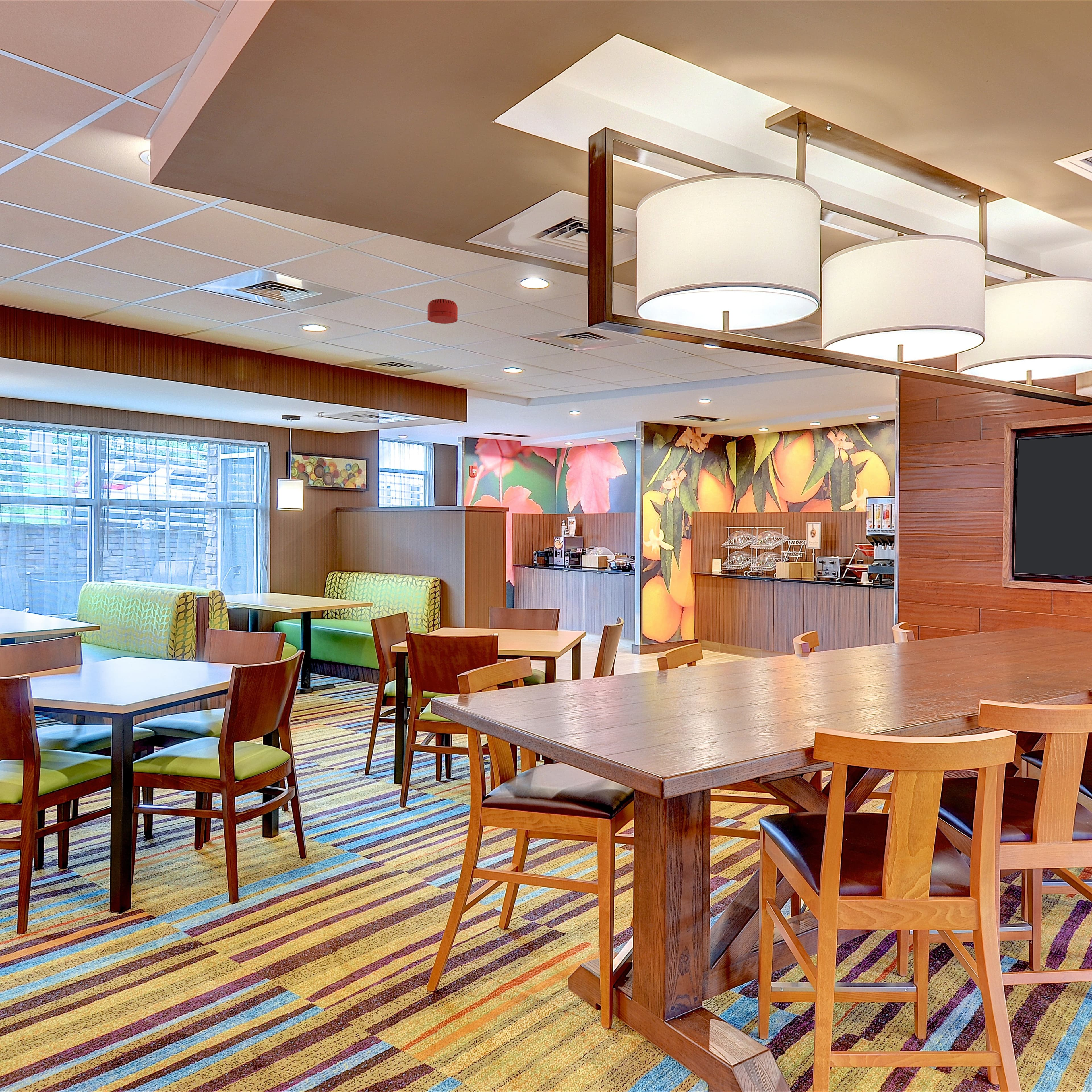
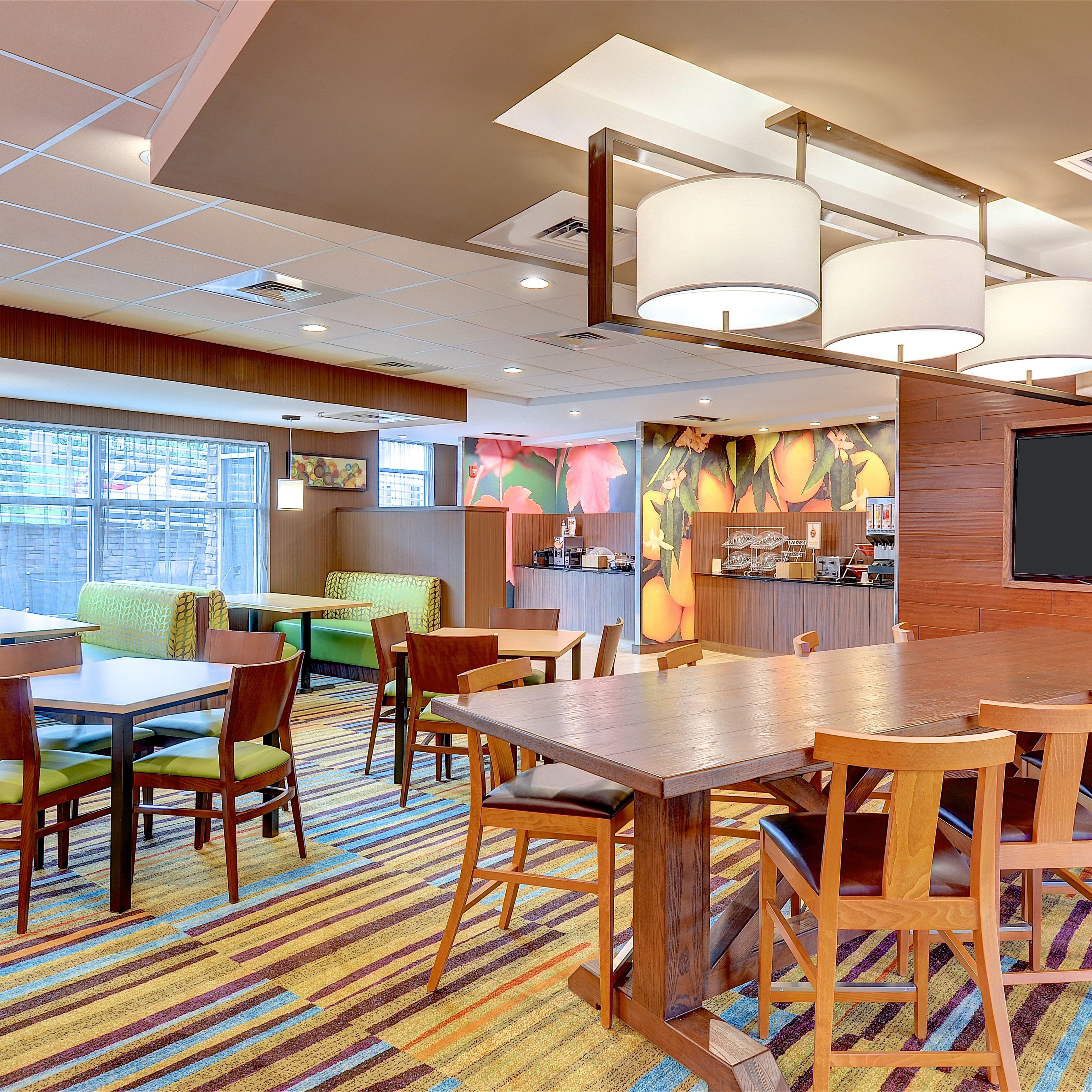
- smoke detector (442, 311)
